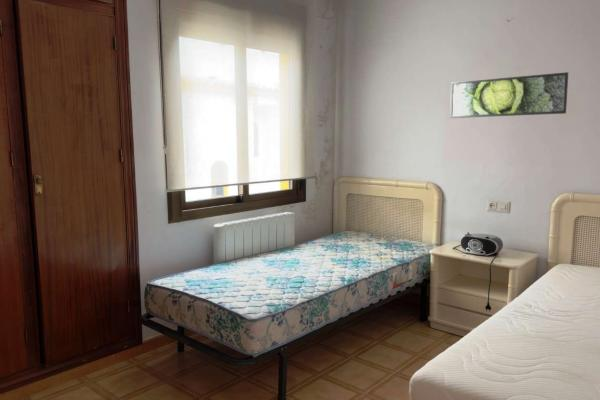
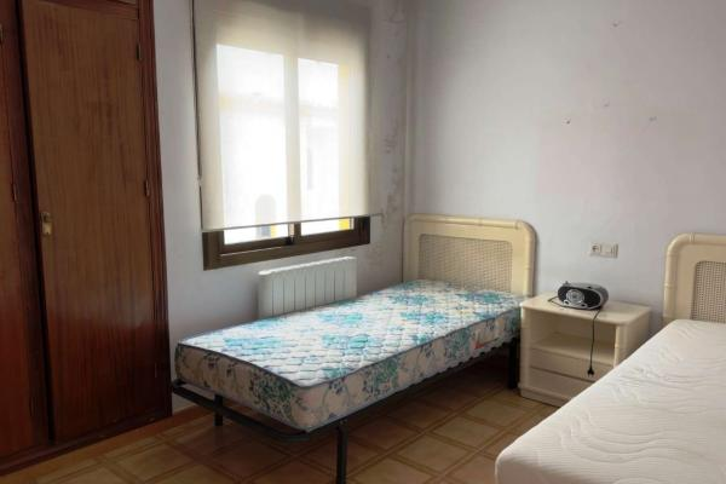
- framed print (504, 97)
